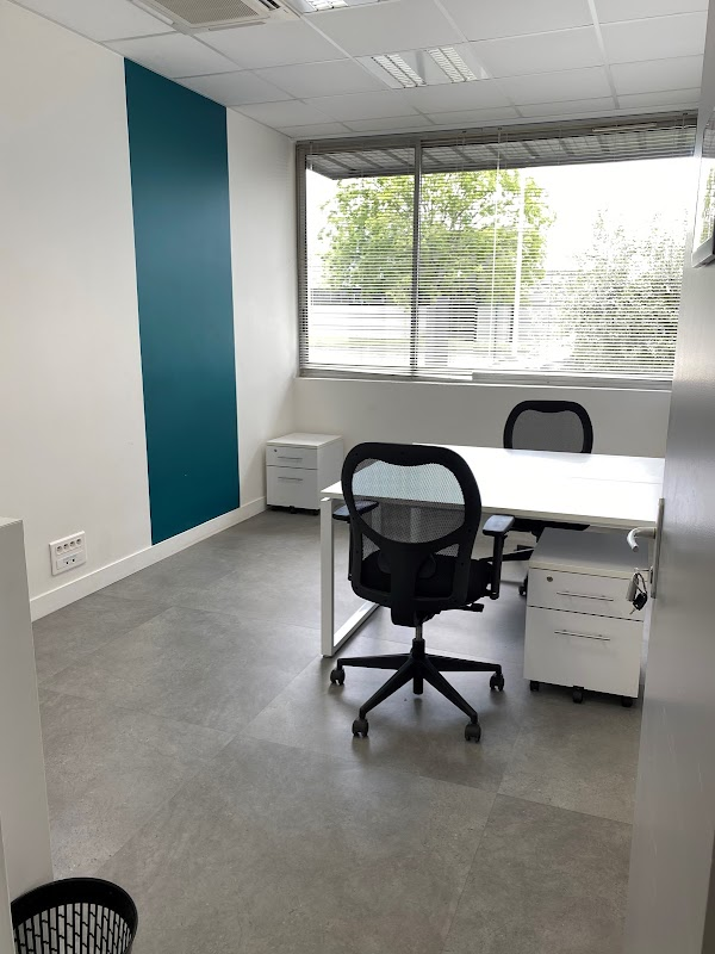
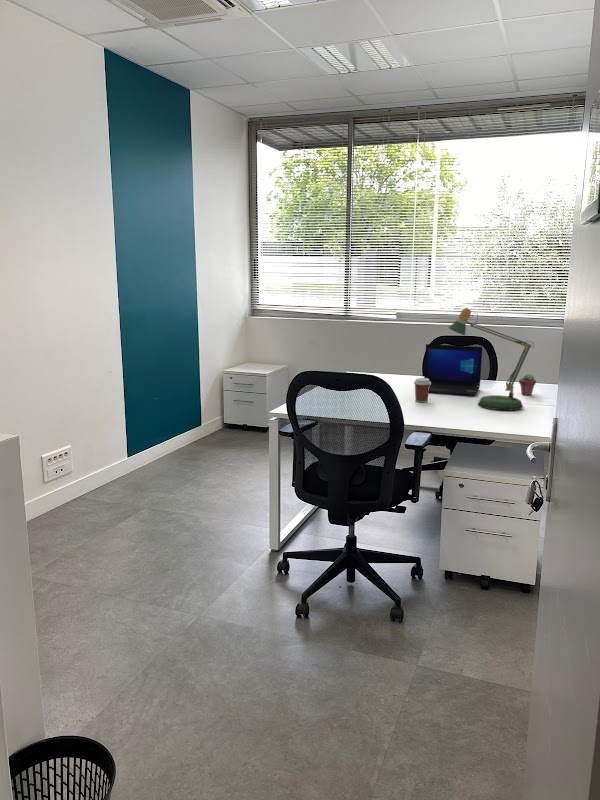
+ desk lamp (496, 335)
+ laptop (449, 369)
+ coffee cup (422, 390)
+ potted succulent (527, 383)
